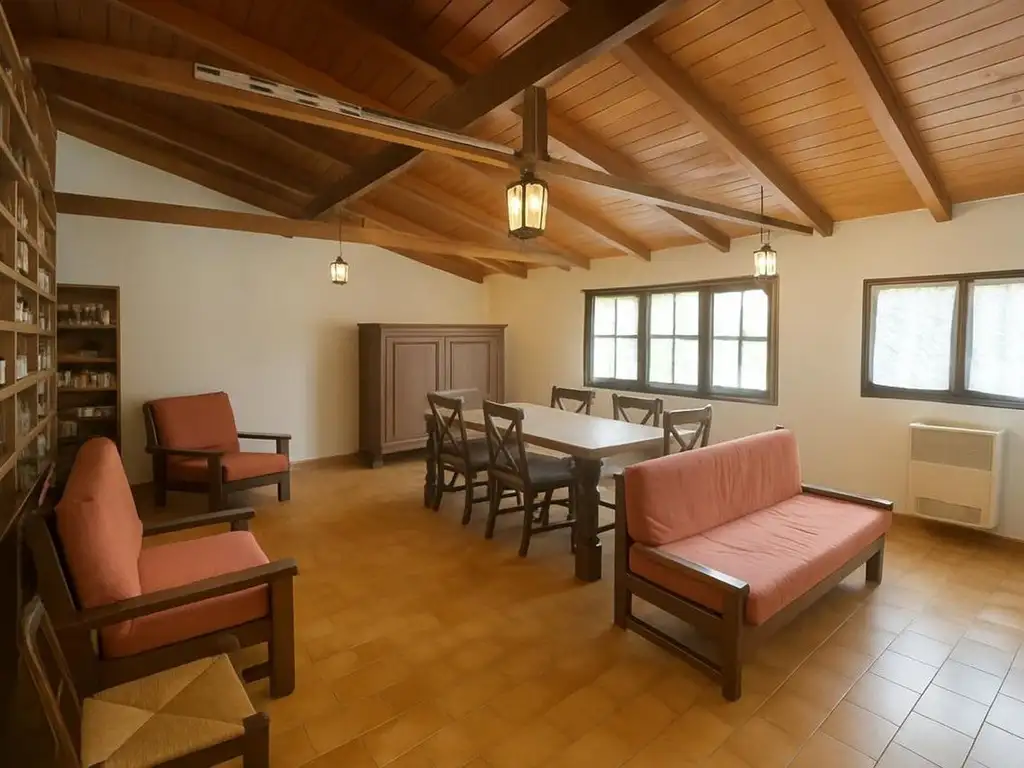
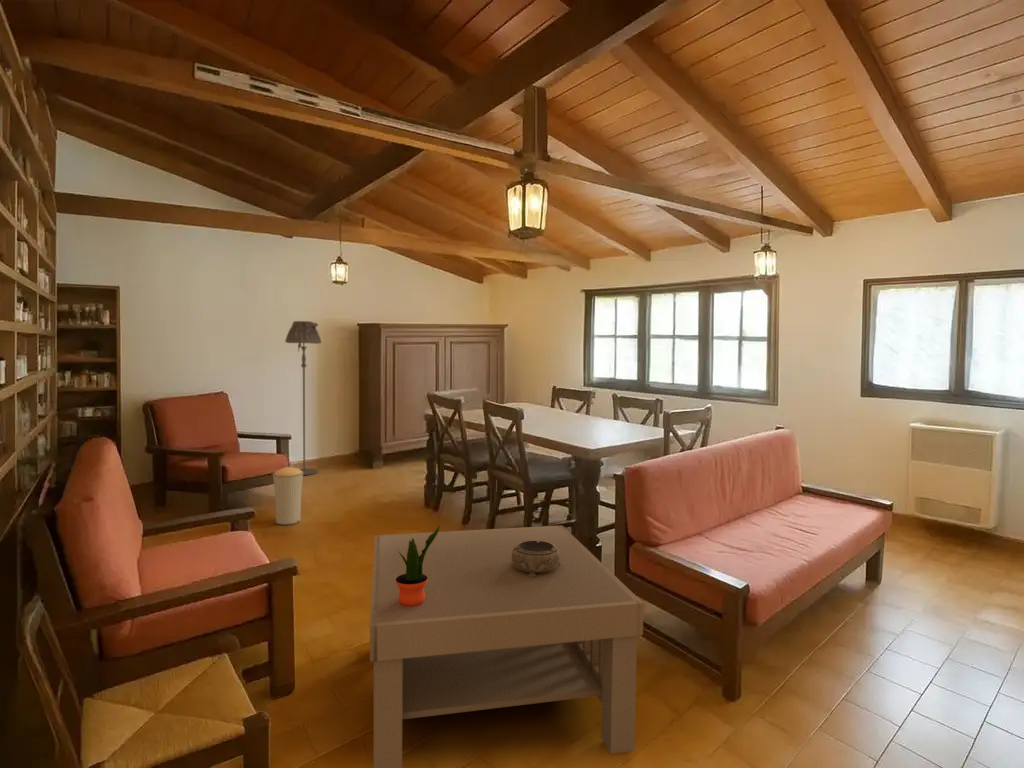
+ decorative bowl (534, 555)
+ potted plant (418, 562)
+ floor lamp (303, 397)
+ coffee table (488, 628)
+ trash can (288, 494)
